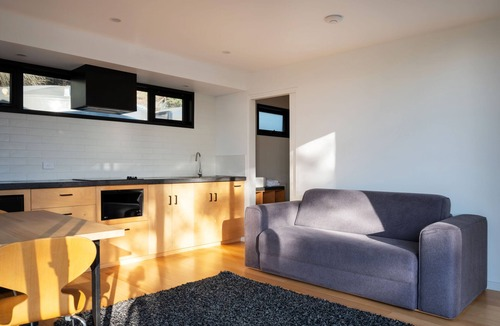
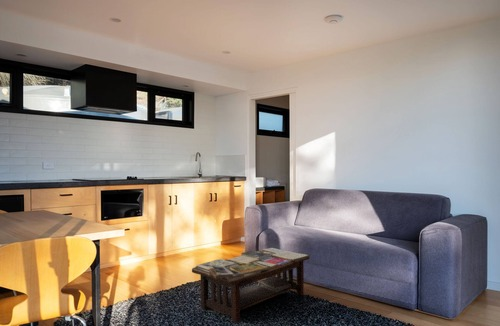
+ coffee table (252, 278)
